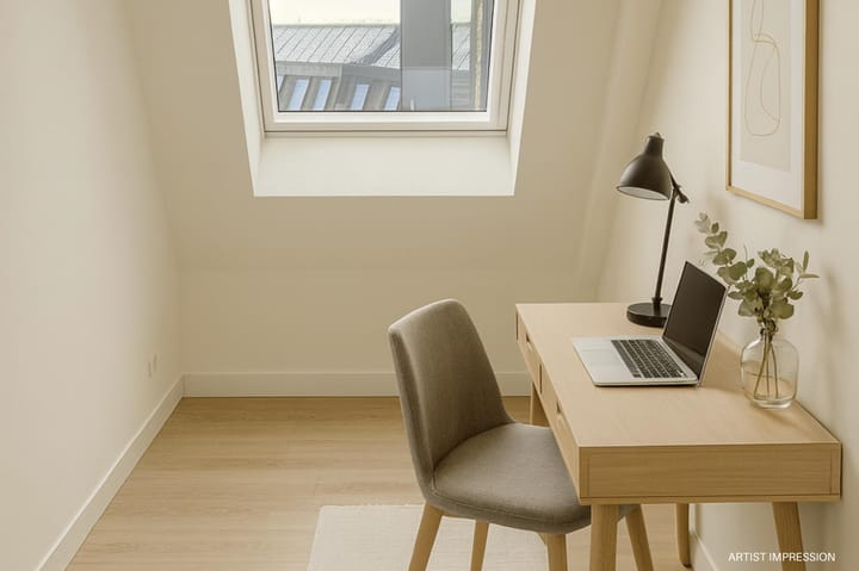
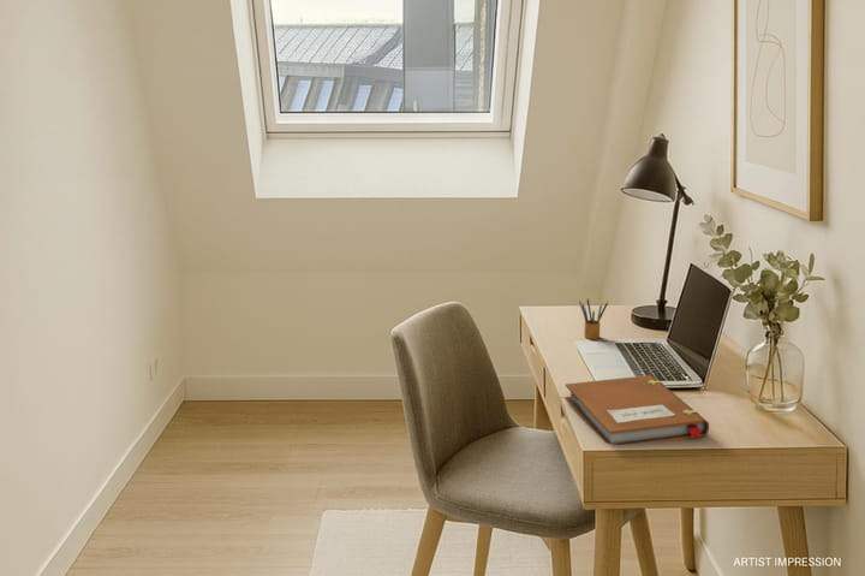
+ notebook (634, 410)
+ pencil box (592, 317)
